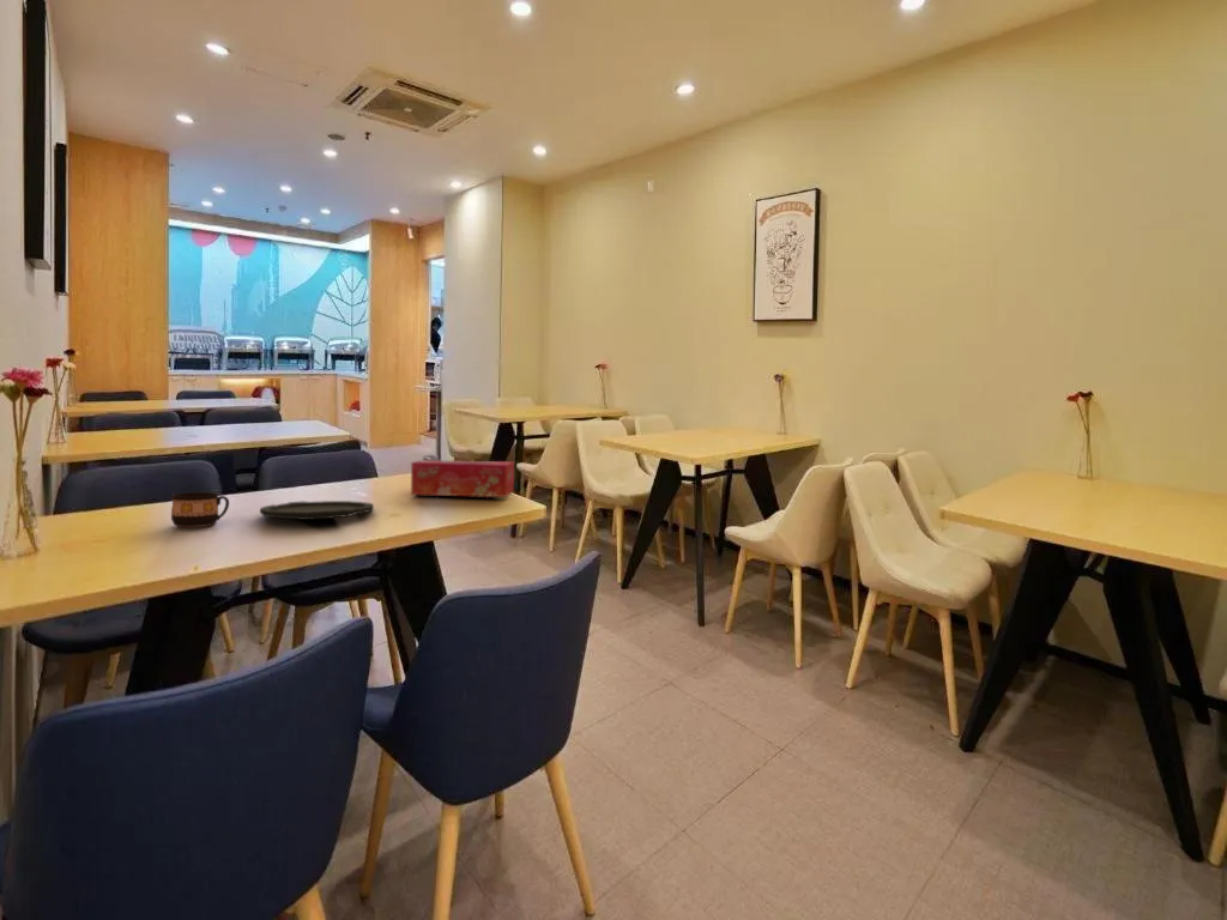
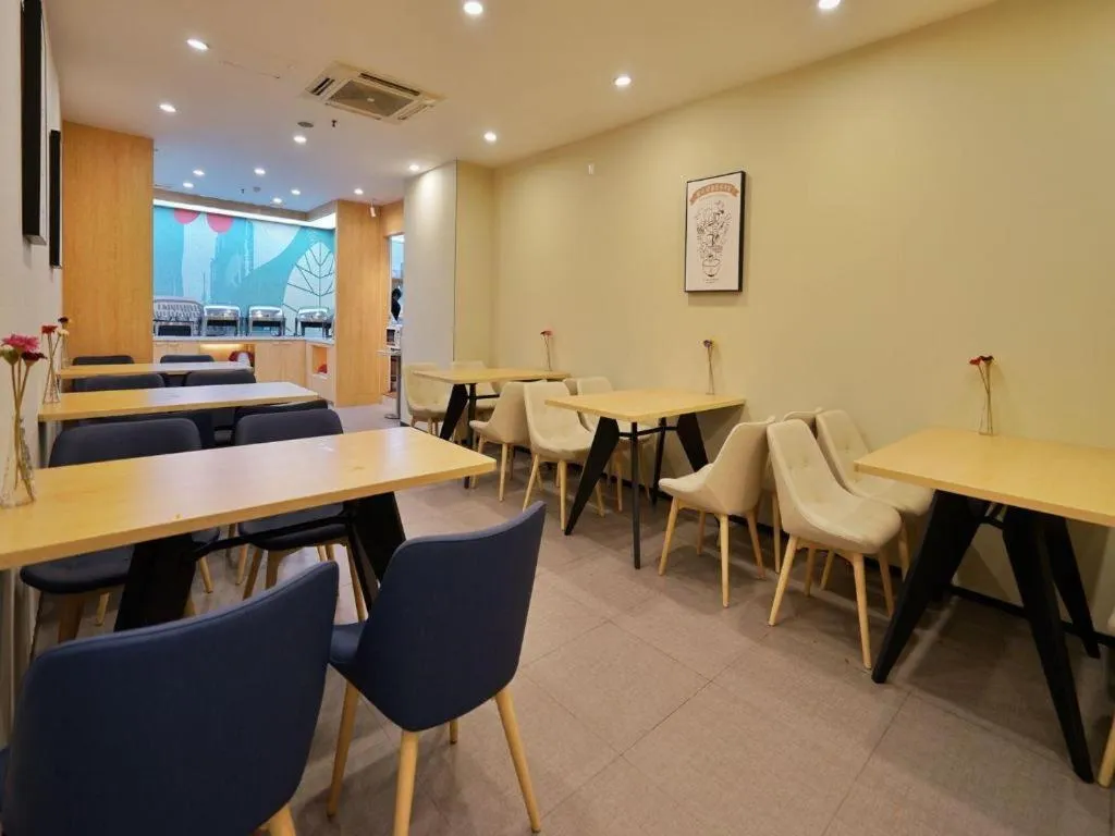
- plate (319, 509)
- tissue box (464, 477)
- cup (197, 509)
